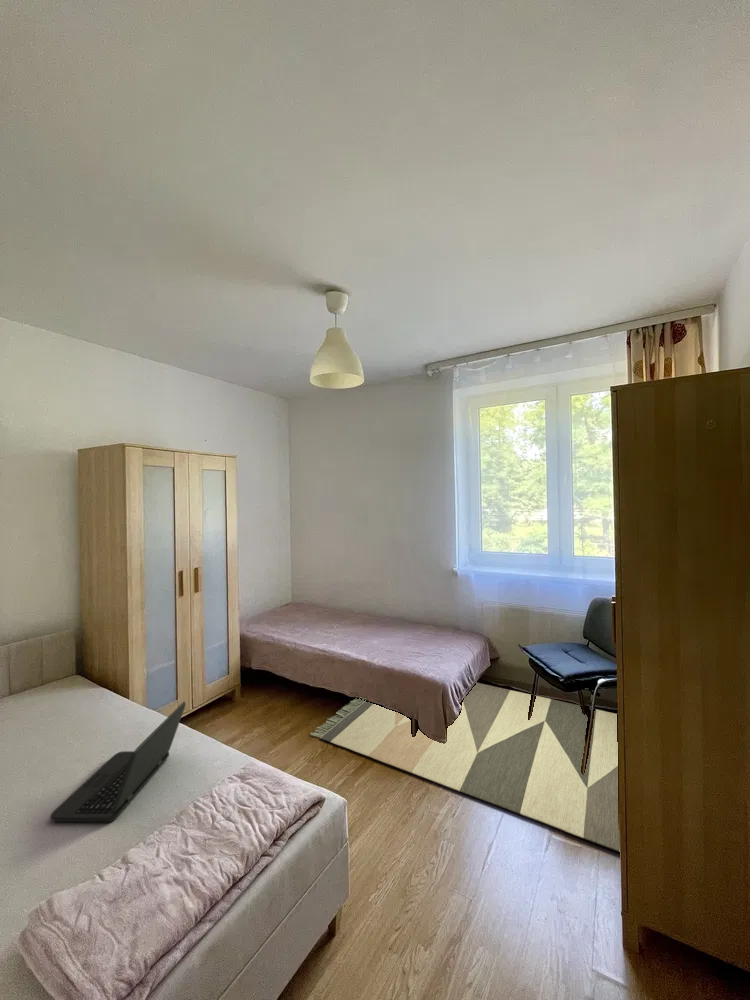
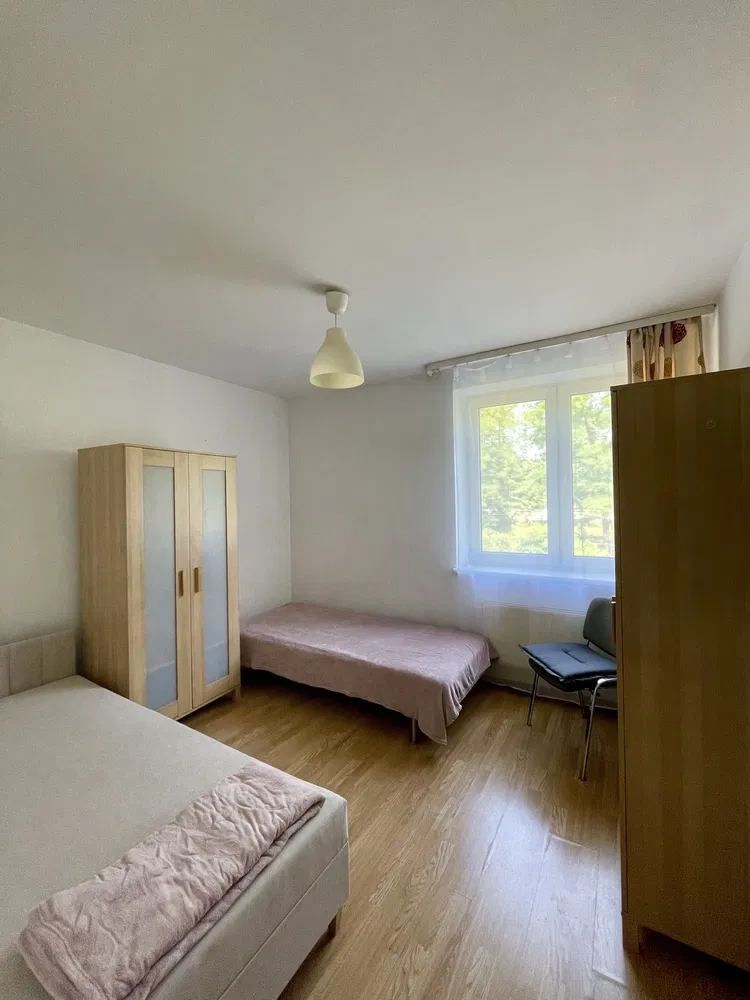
- laptop (125, 754)
- rug (491, 730)
